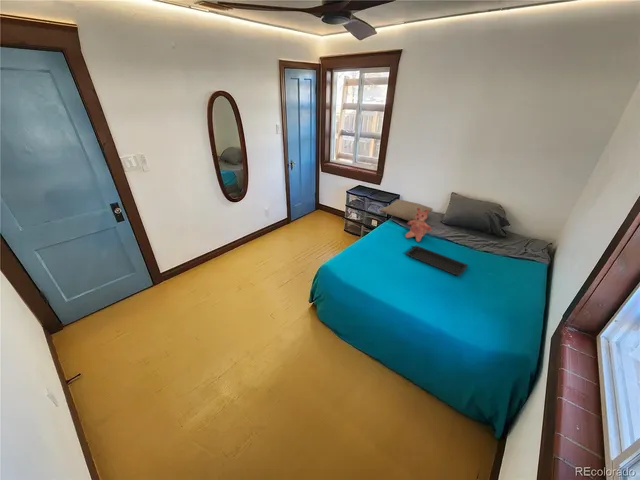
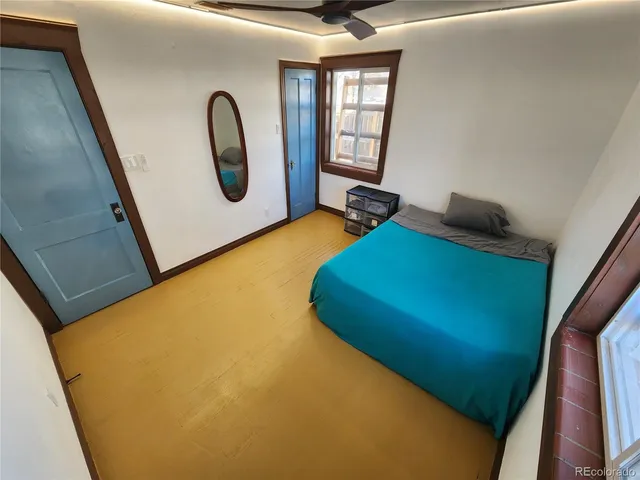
- serving tray (435, 260)
- pillow (406, 210)
- teddy bear (418, 223)
